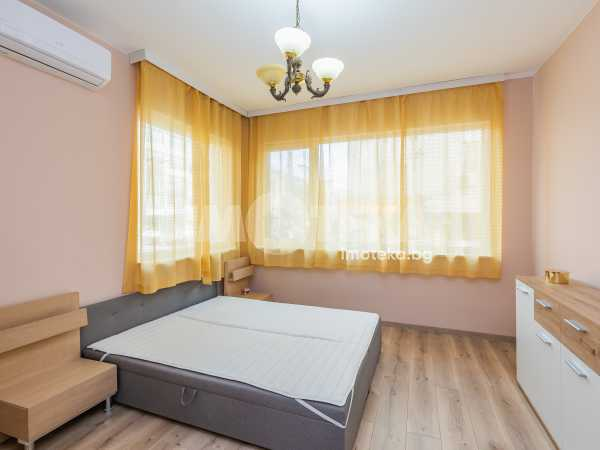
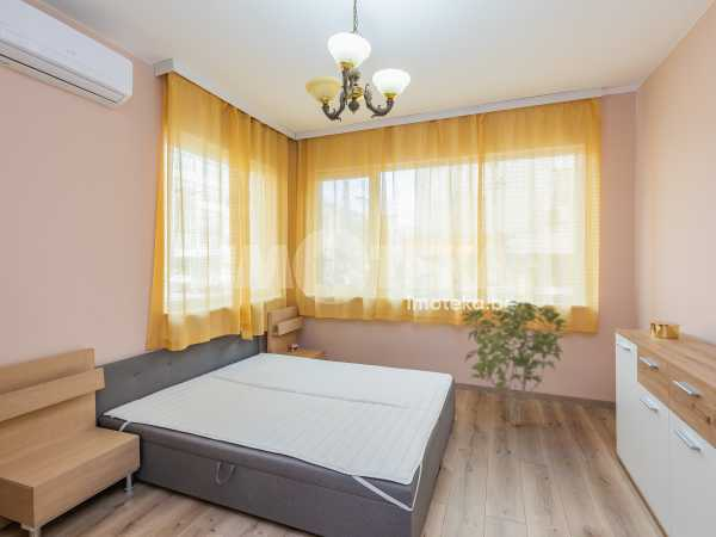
+ shrub (514, 362)
